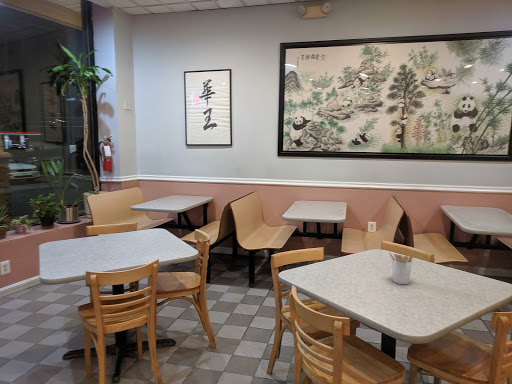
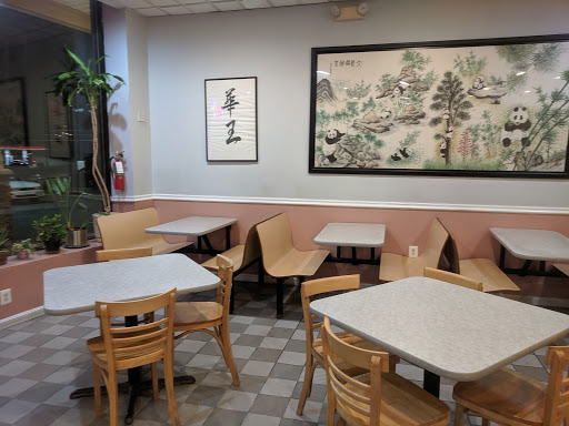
- utensil holder (401, 266)
